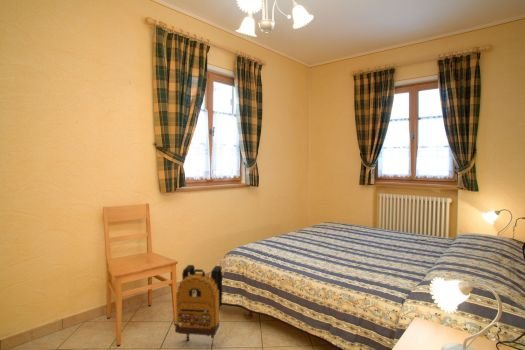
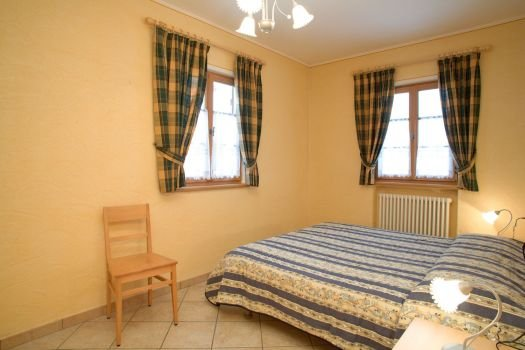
- backpack (200, 303)
